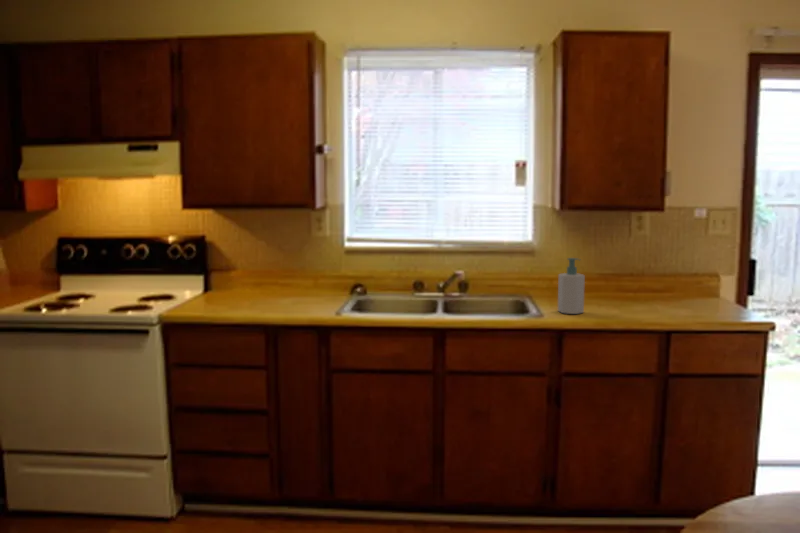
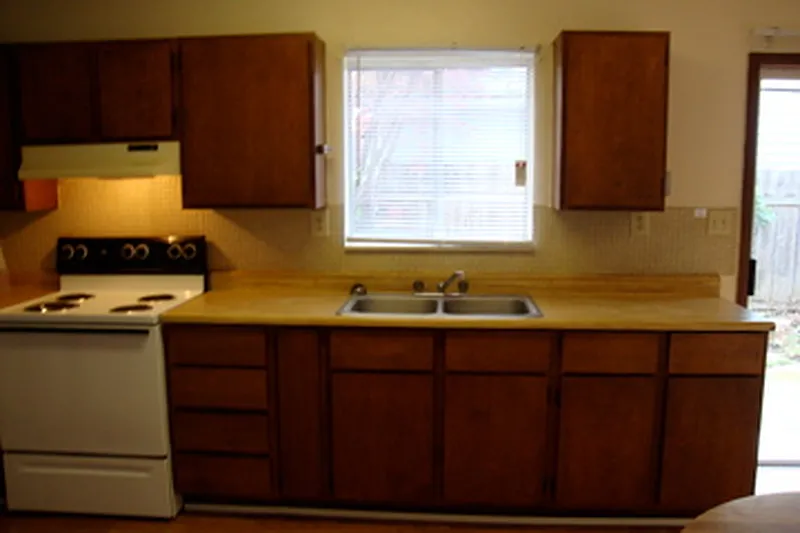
- soap bottle (571, 285)
